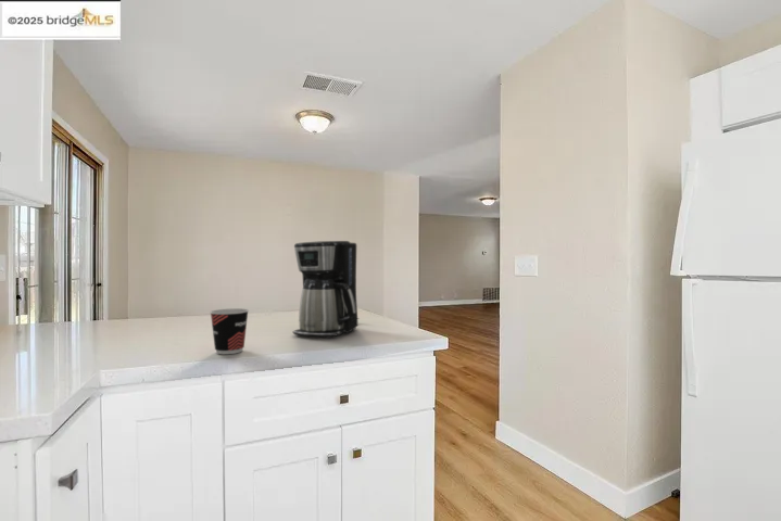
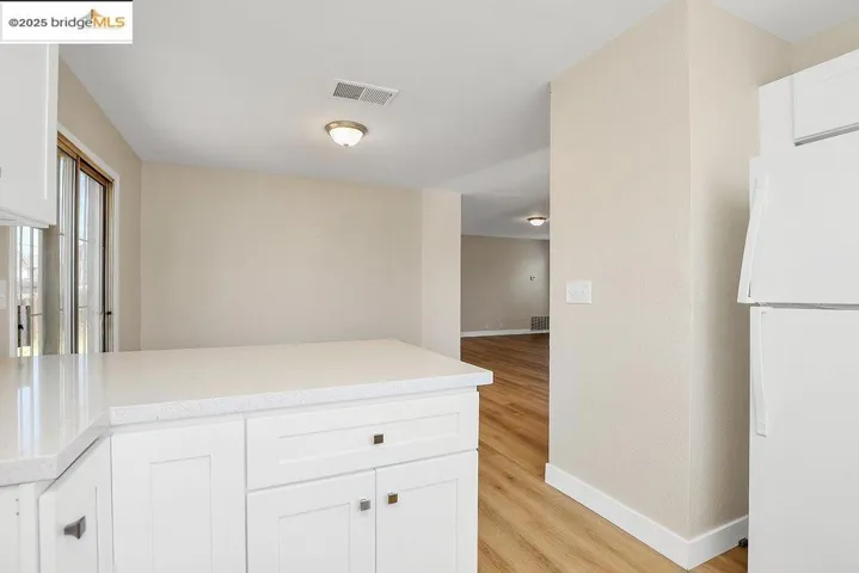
- coffee maker (337, 285)
- cup (229, 330)
